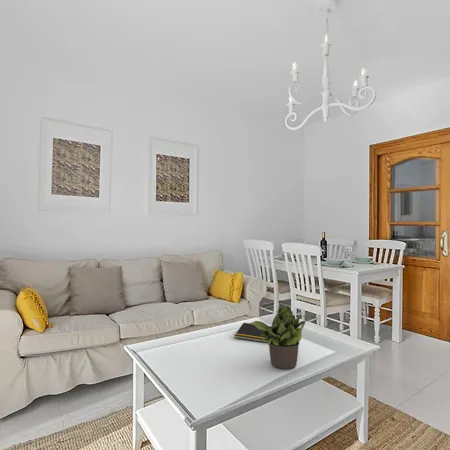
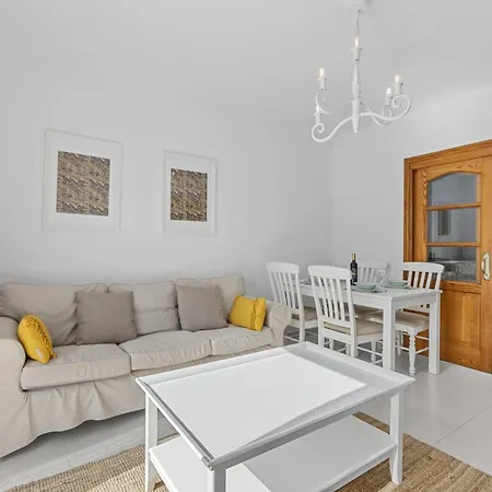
- notepad (257, 332)
- potted plant (277, 334)
